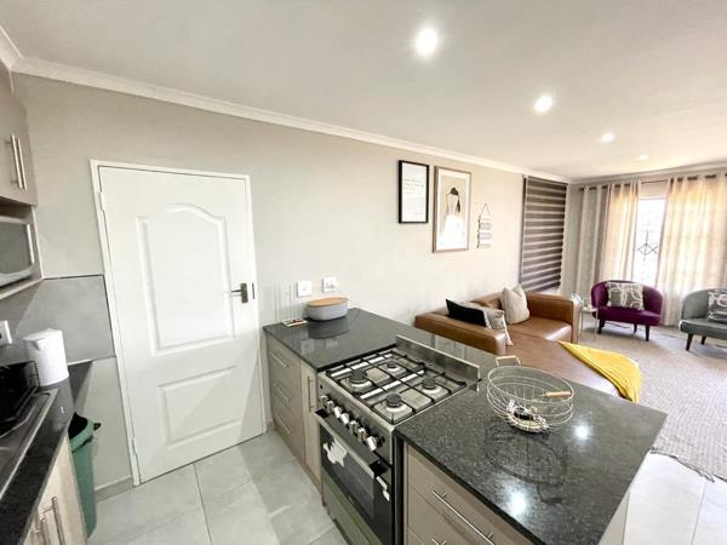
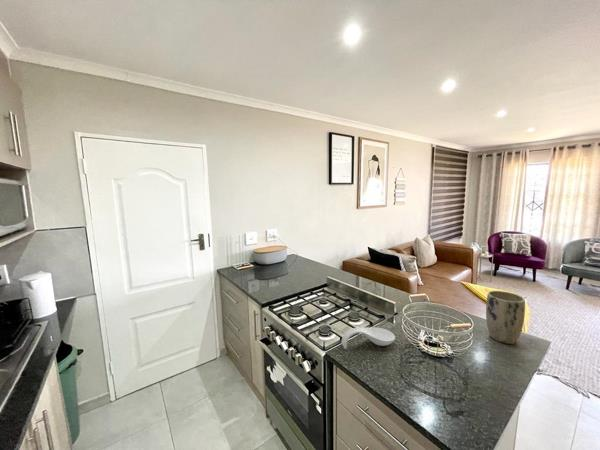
+ spoon rest (368, 336)
+ plant pot (504, 317)
